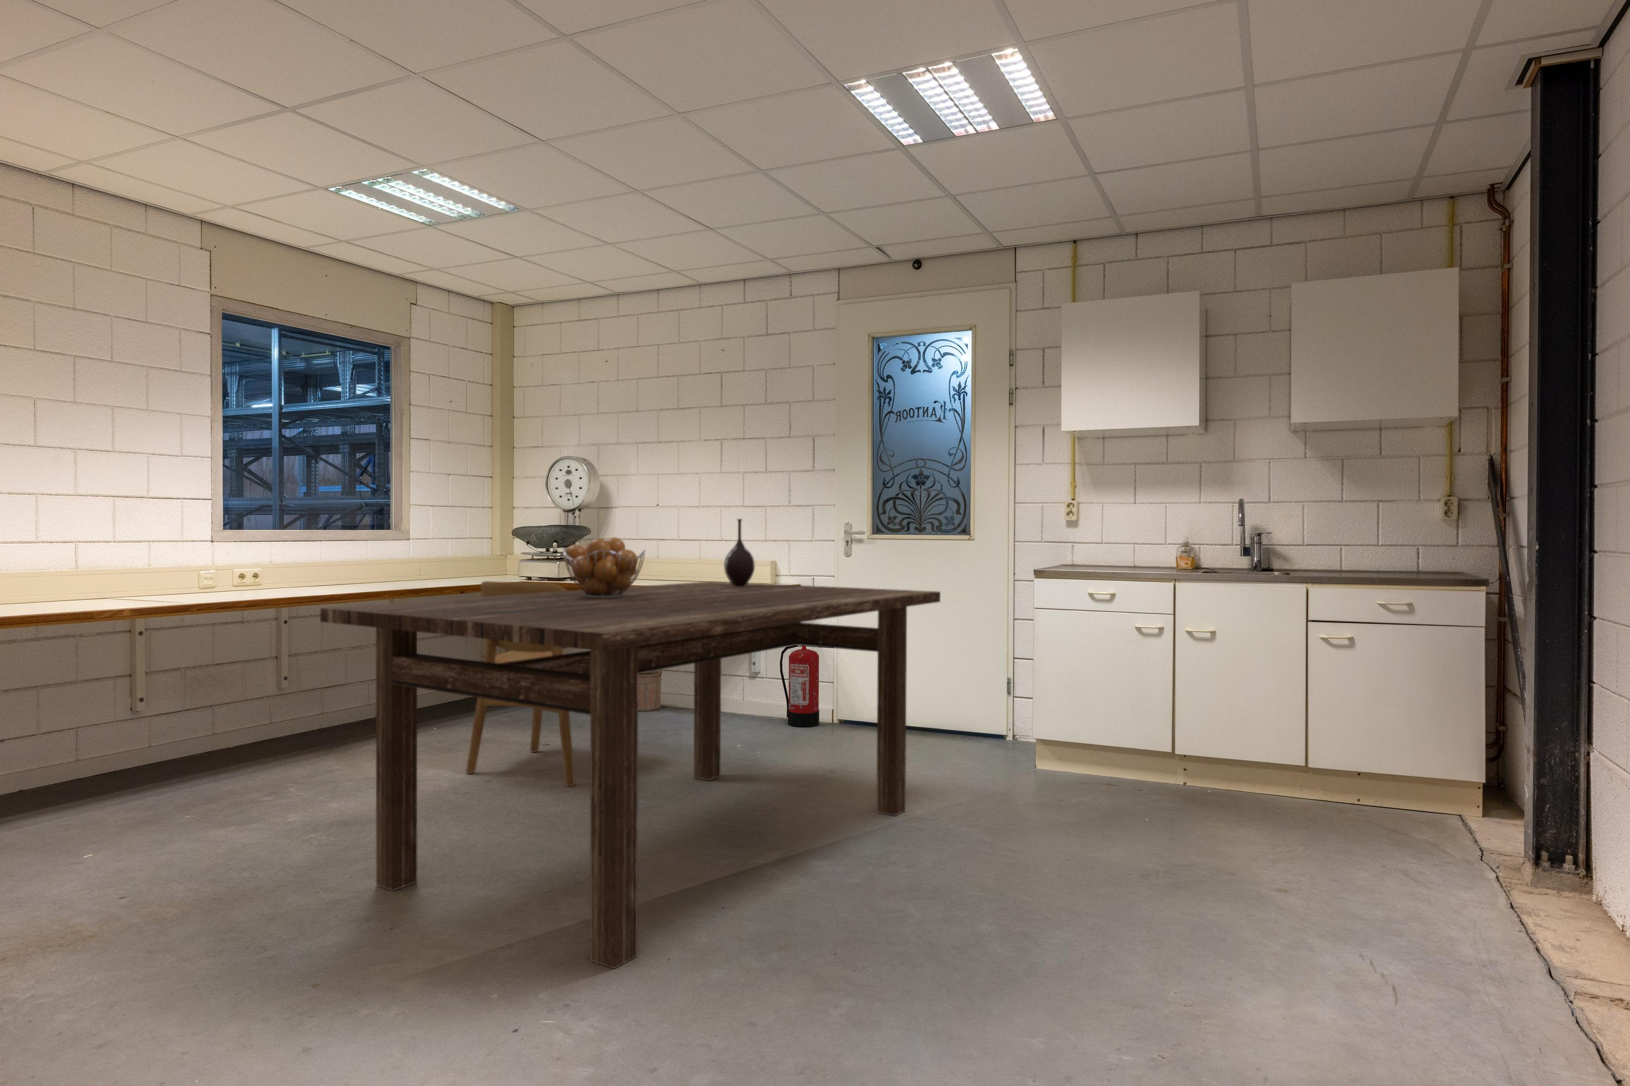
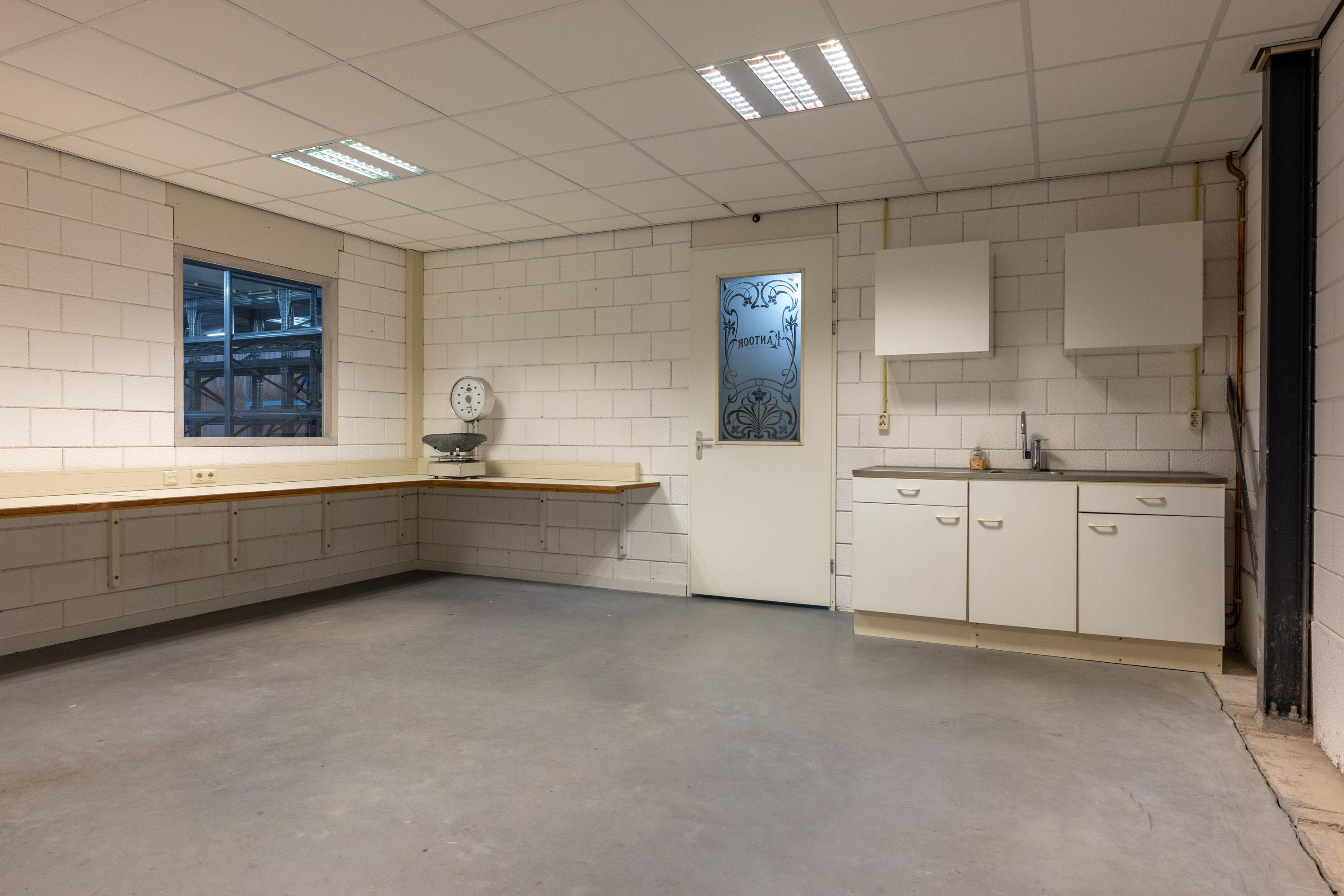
- fire extinguisher (800, 679)
- dining table (694, 721)
- dining chair (551, 656)
- fruit basket (604, 566)
- bucket (644, 679)
- vase (740, 551)
